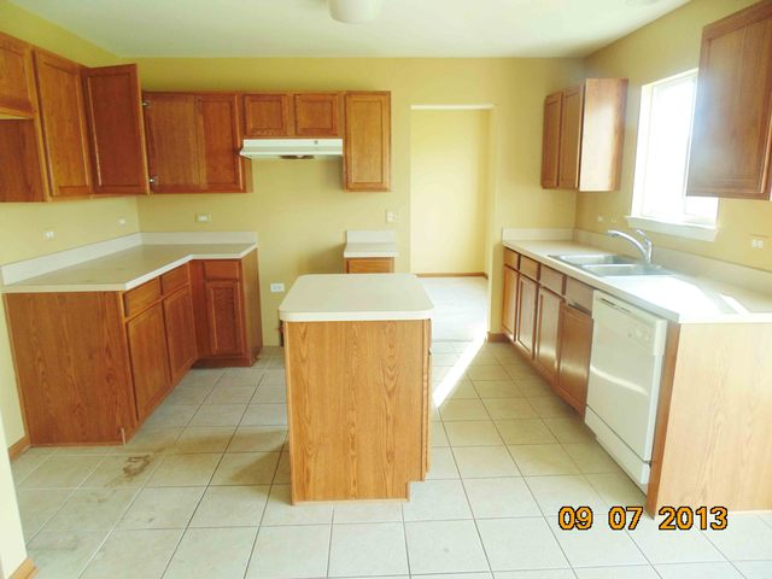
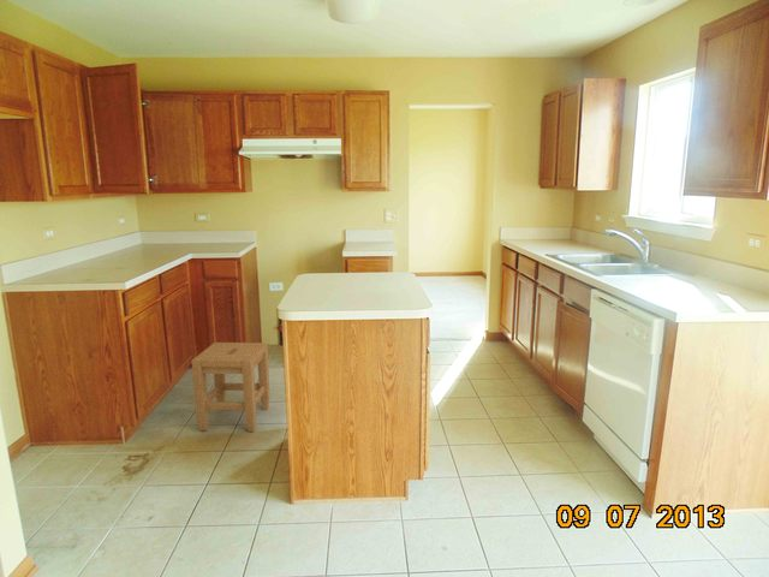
+ stool (233, 385)
